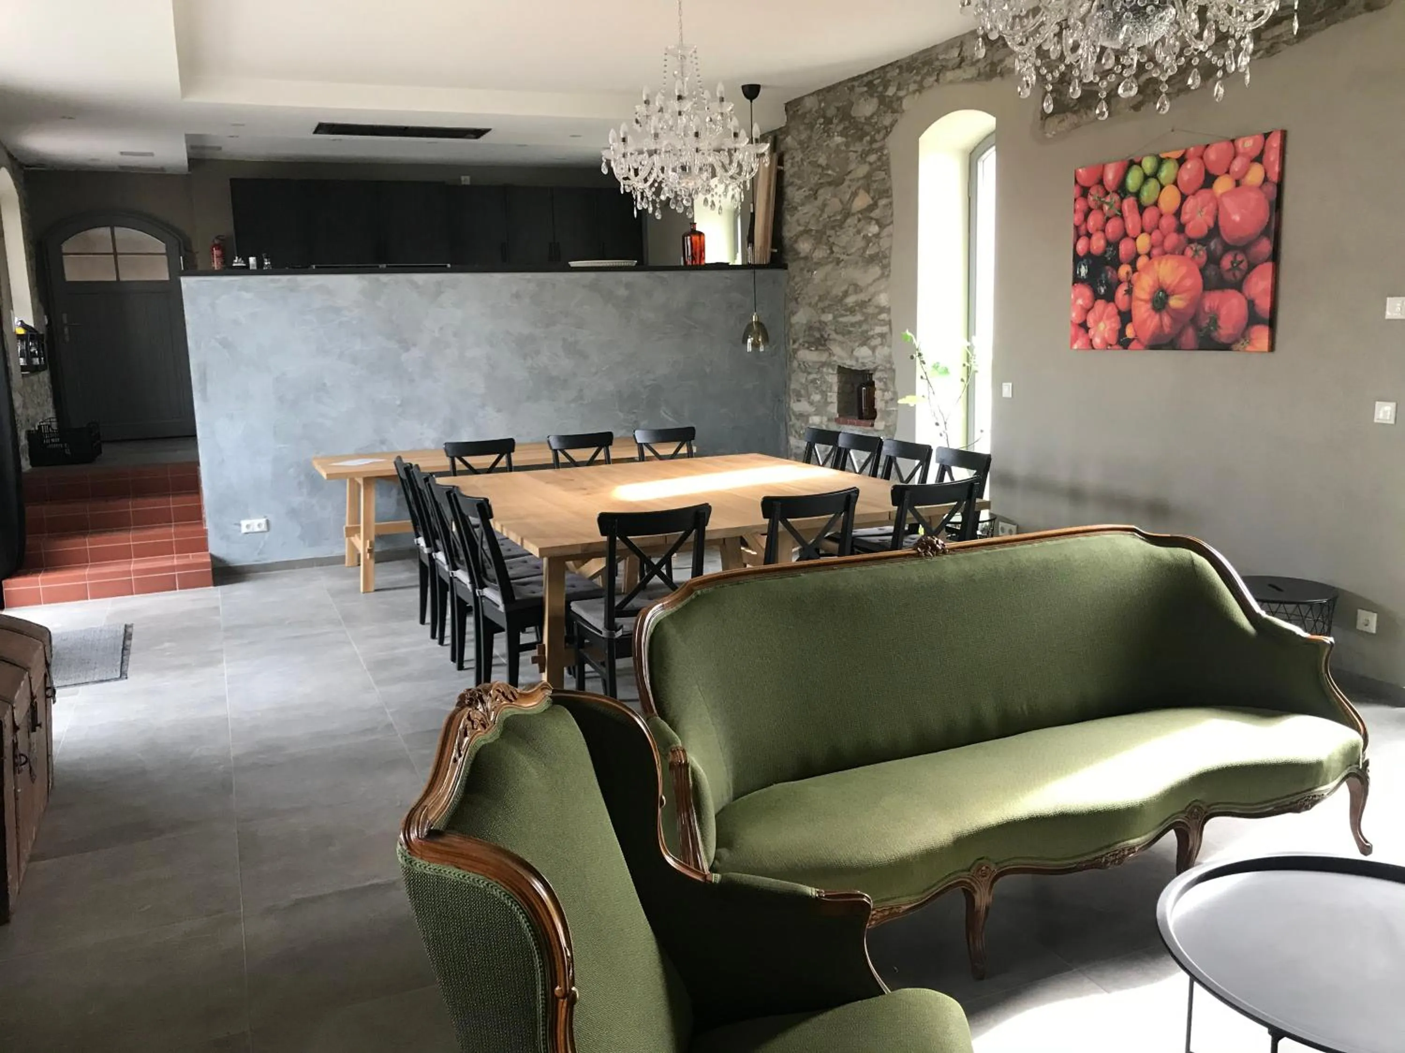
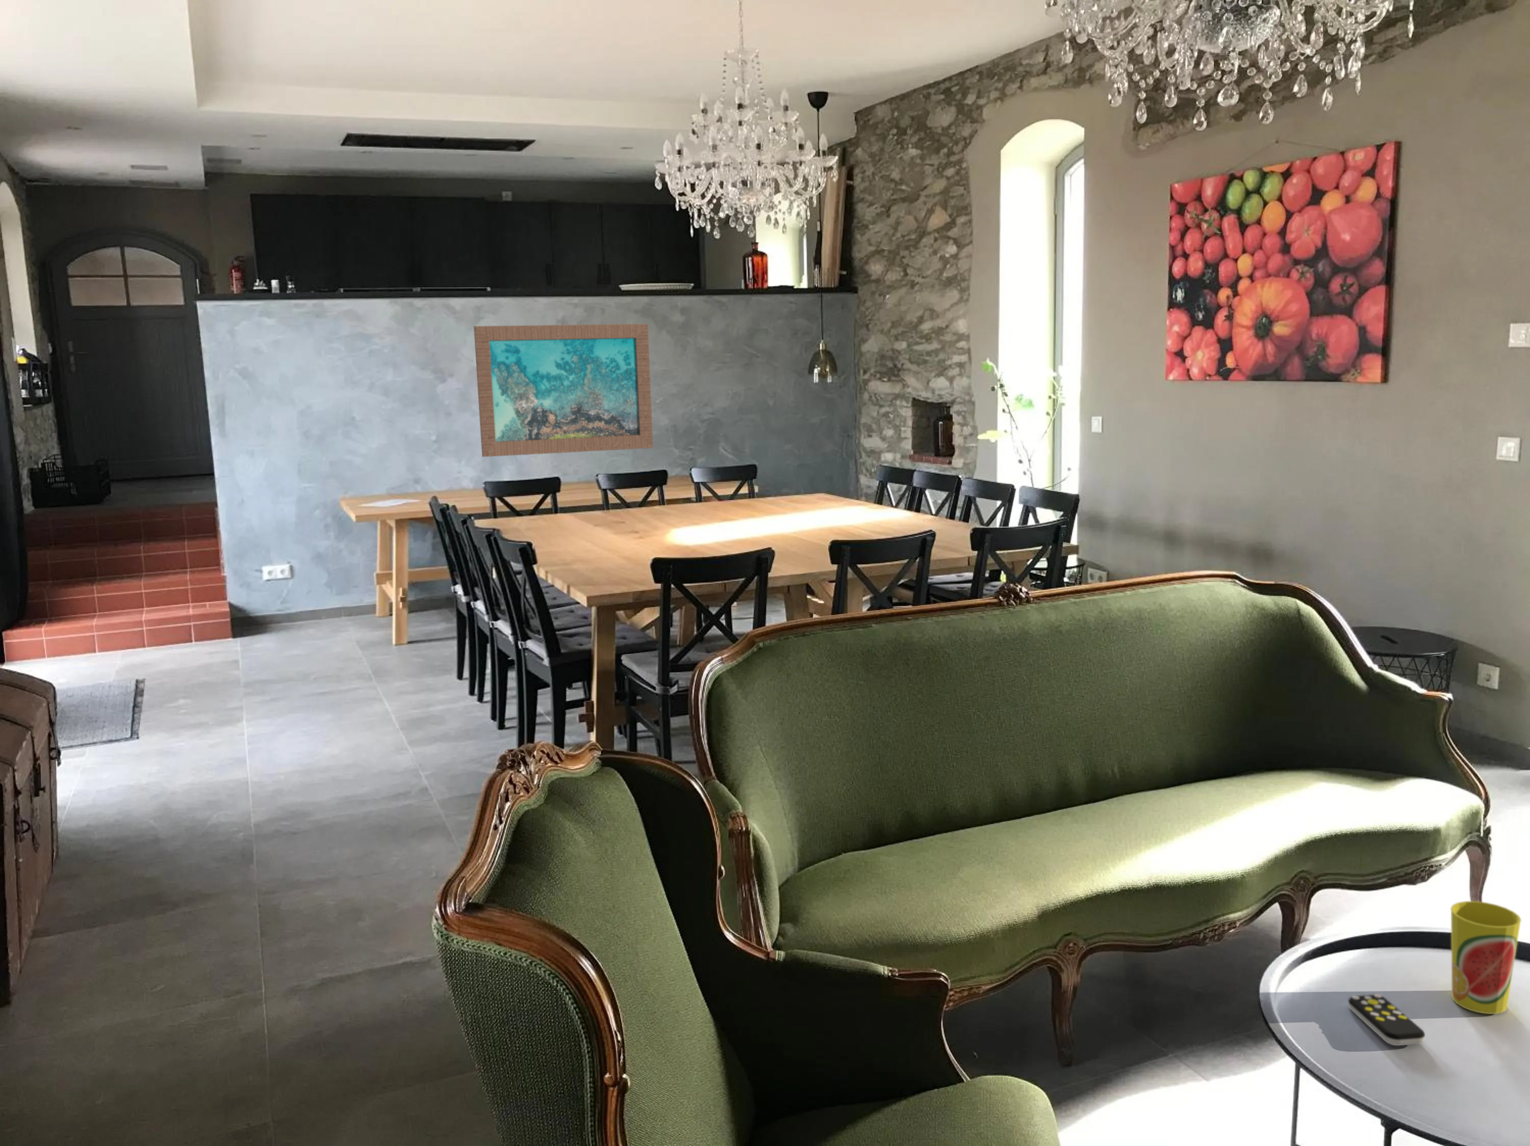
+ wall art (566, 389)
+ remote control (1385, 1018)
+ cup (1482, 958)
